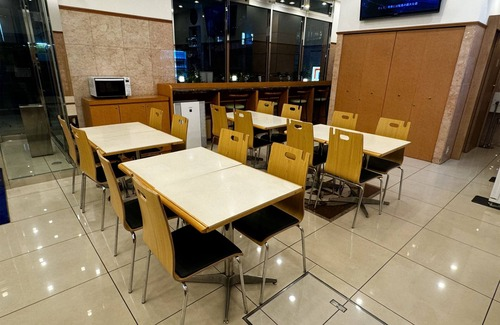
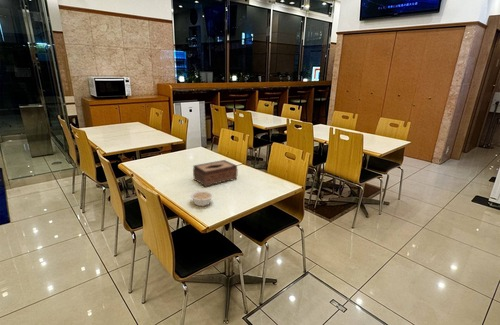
+ tissue box (215, 172)
+ legume (202, 198)
